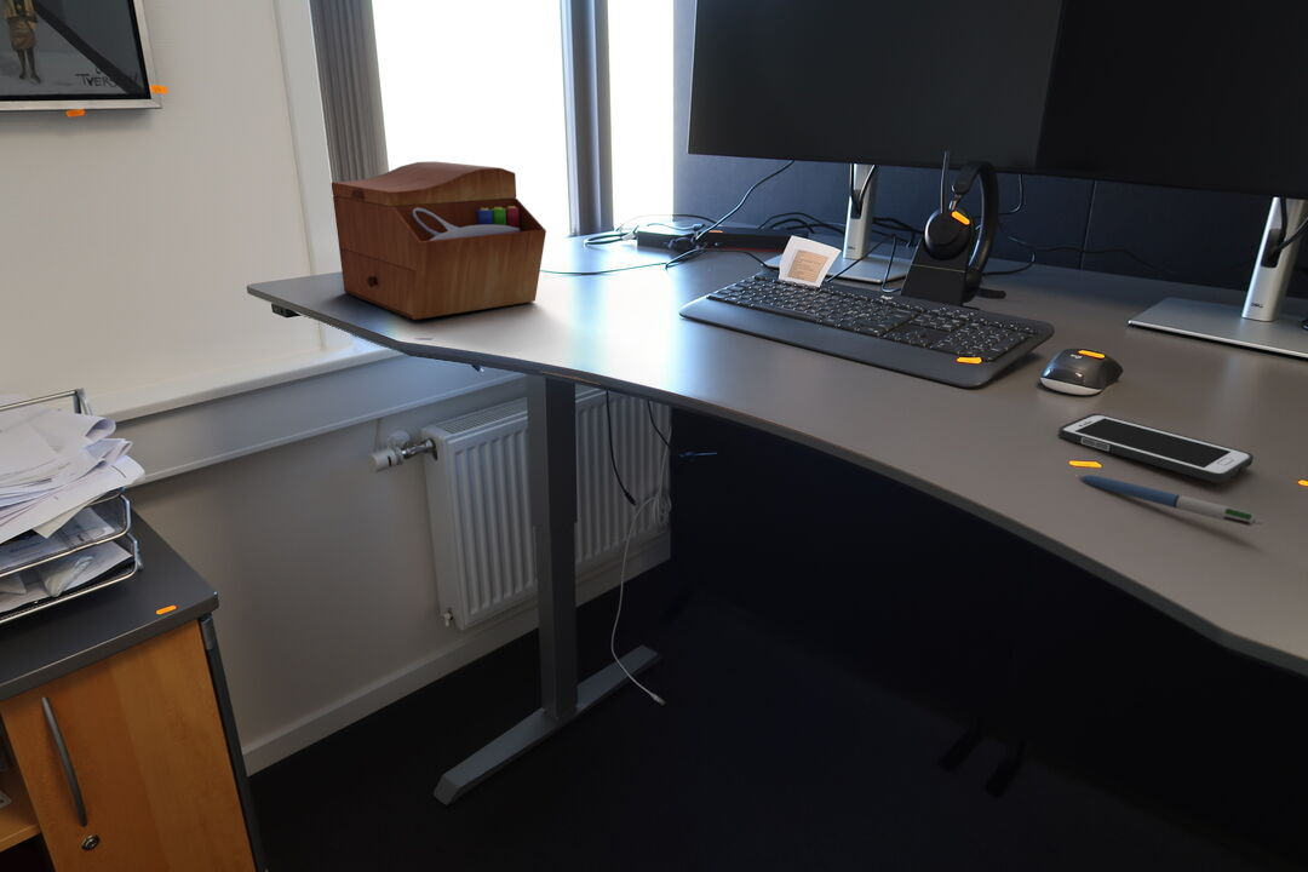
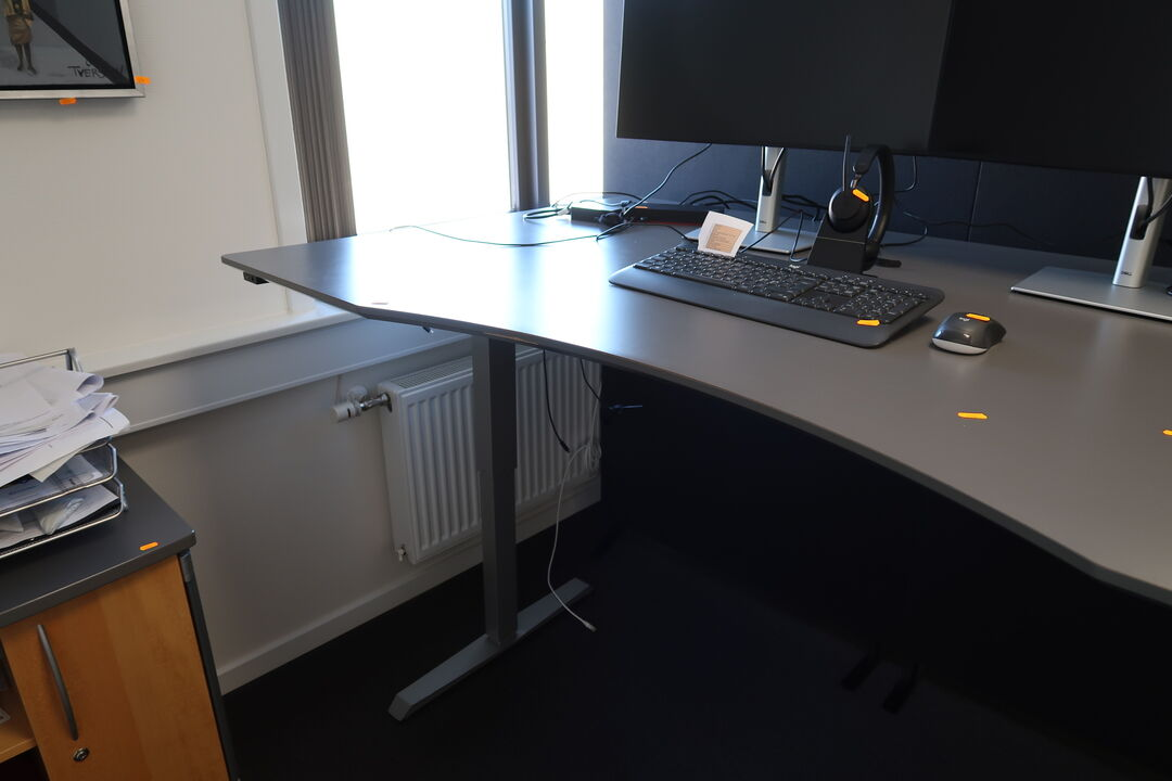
- pen (1164, 497)
- sewing box (434, 235)
- cell phone (1151, 446)
